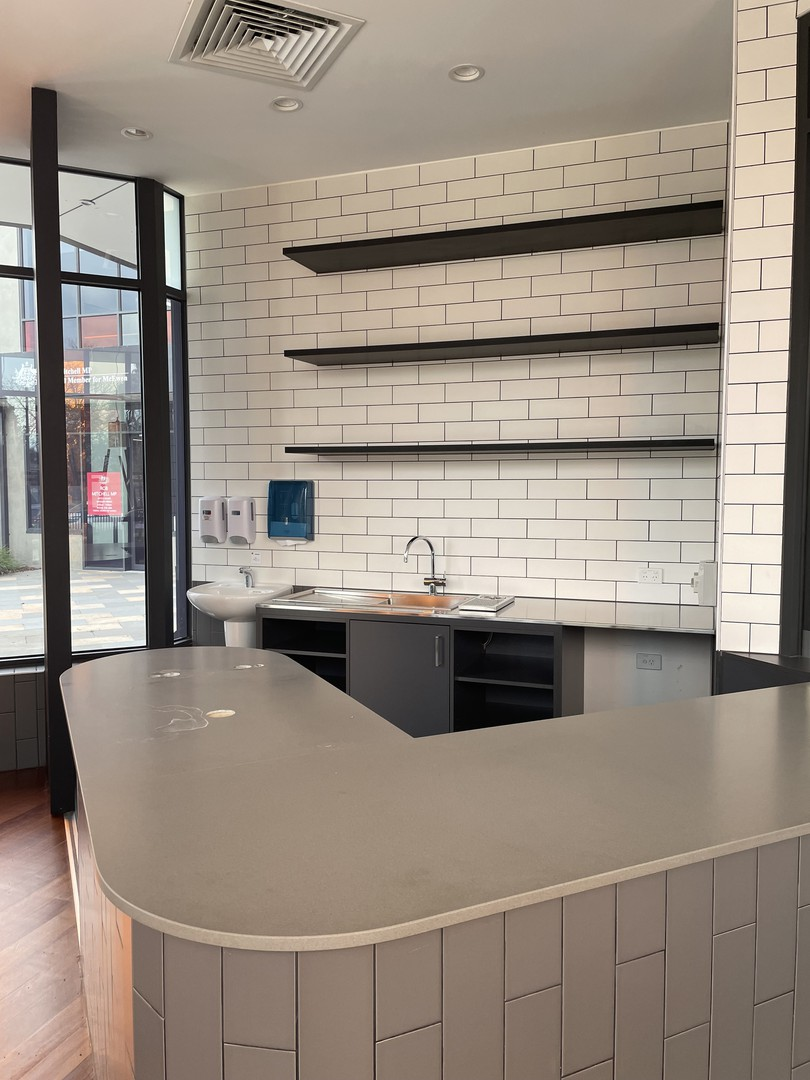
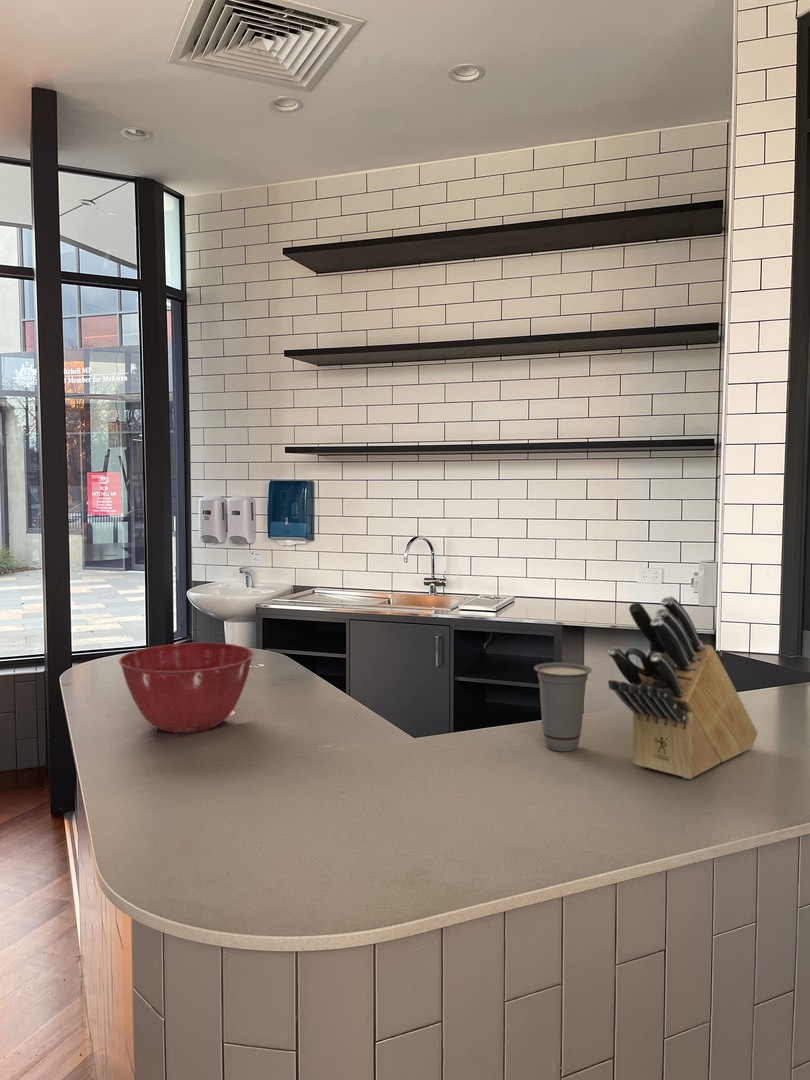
+ cup (562, 707)
+ knife block (685, 676)
+ mixing bowl (187, 689)
